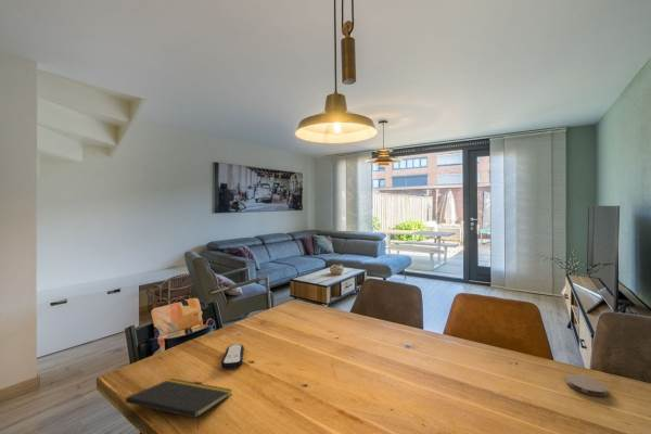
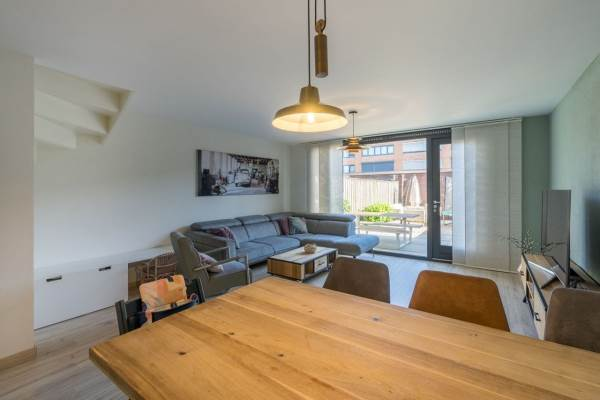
- remote control (233, 355)
- coaster (586, 384)
- notepad (181, 395)
